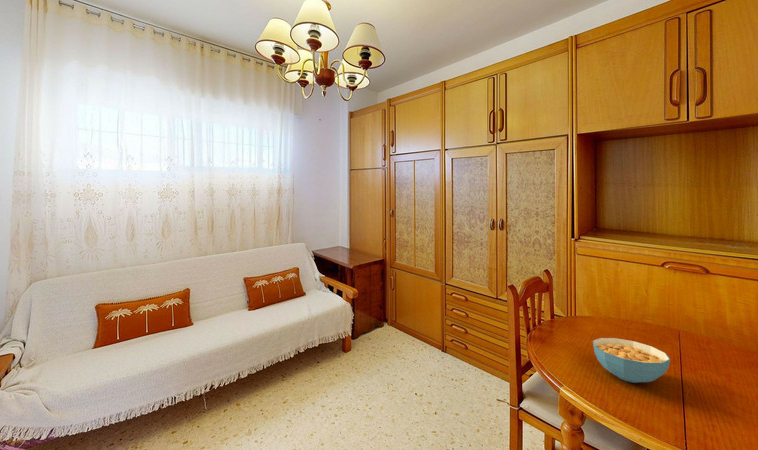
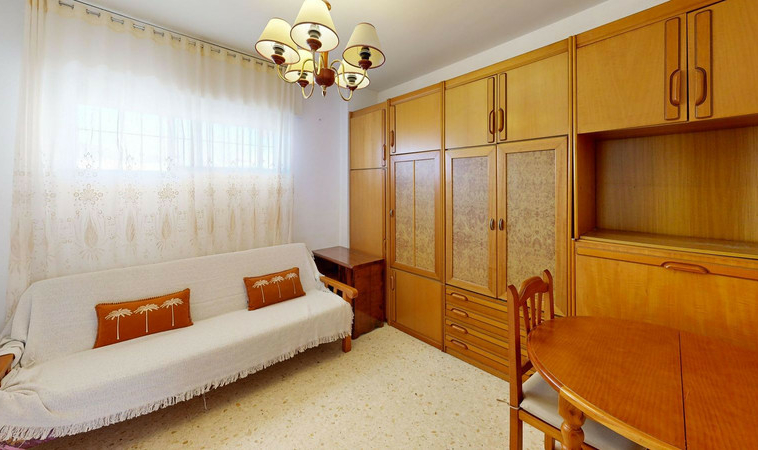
- cereal bowl (628, 363)
